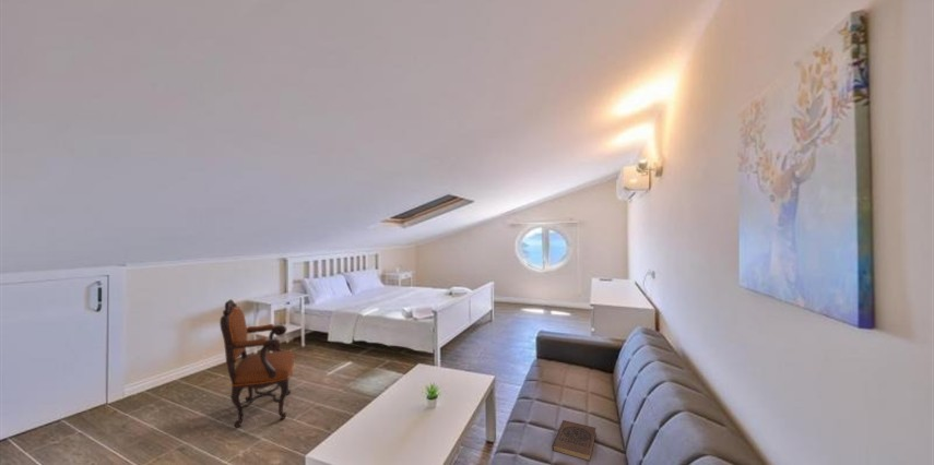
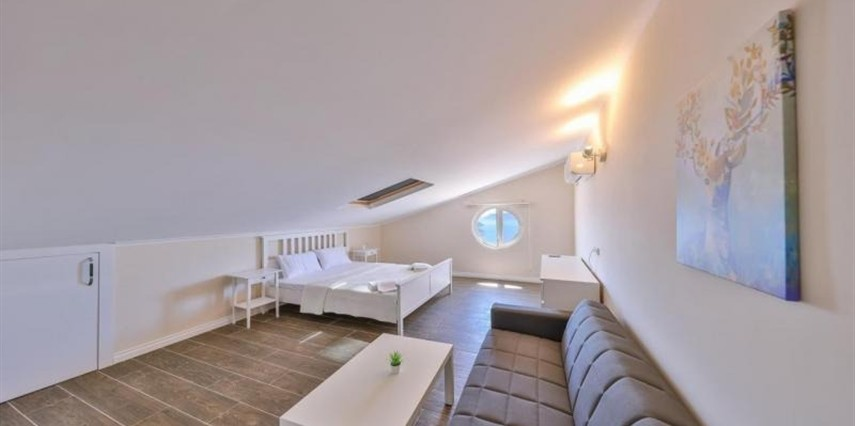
- armchair (260, 354)
- book (575, 438)
